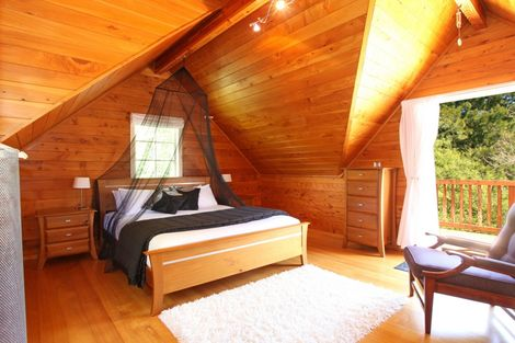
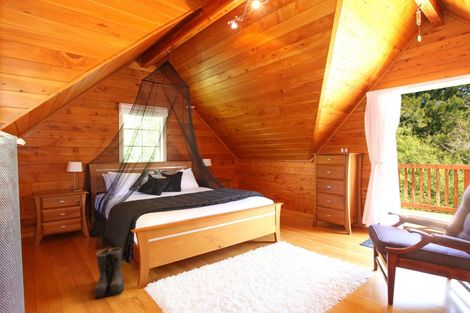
+ boots (109, 270)
